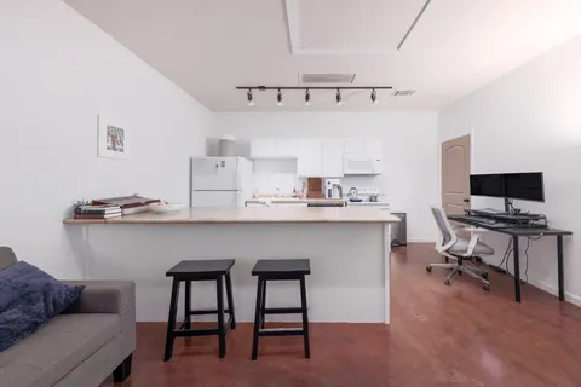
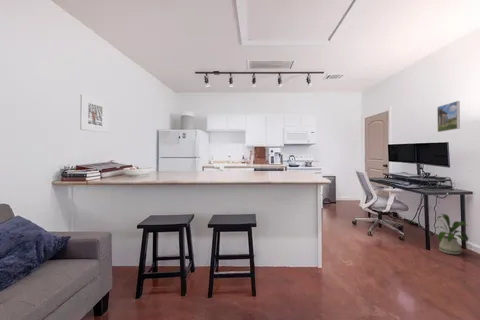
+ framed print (448, 117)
+ house plant (454, 232)
